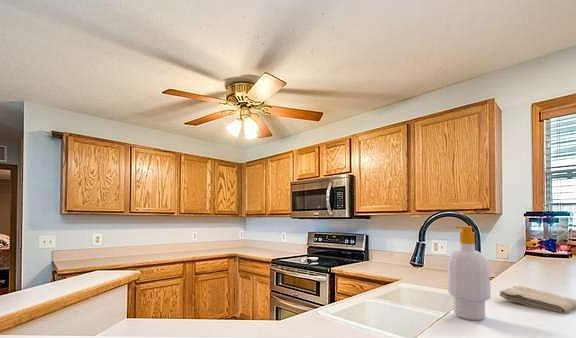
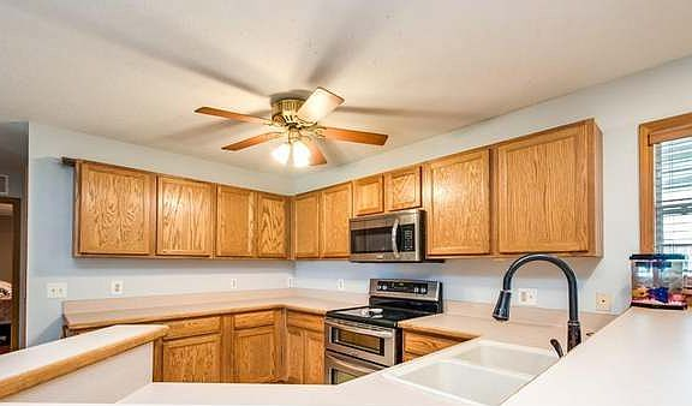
- washcloth (538, 298)
- soap bottle (468, 270)
